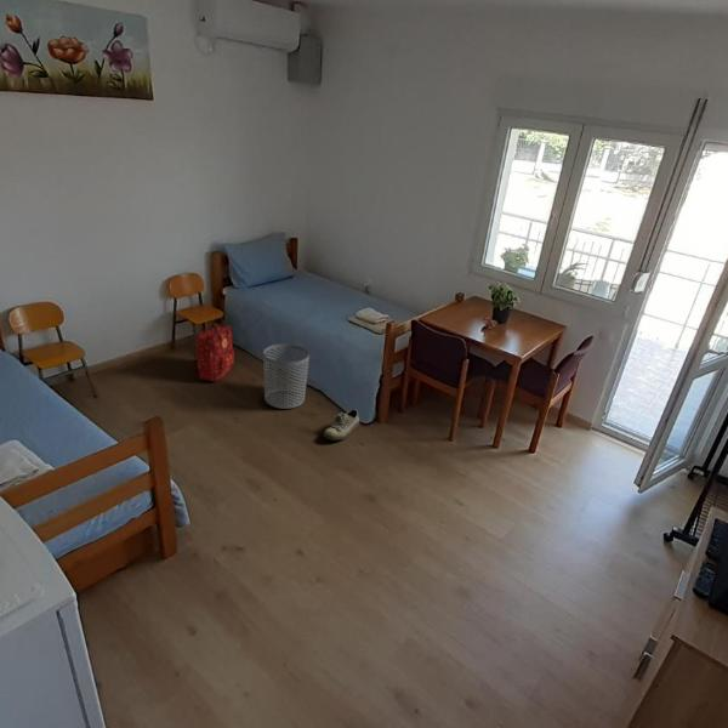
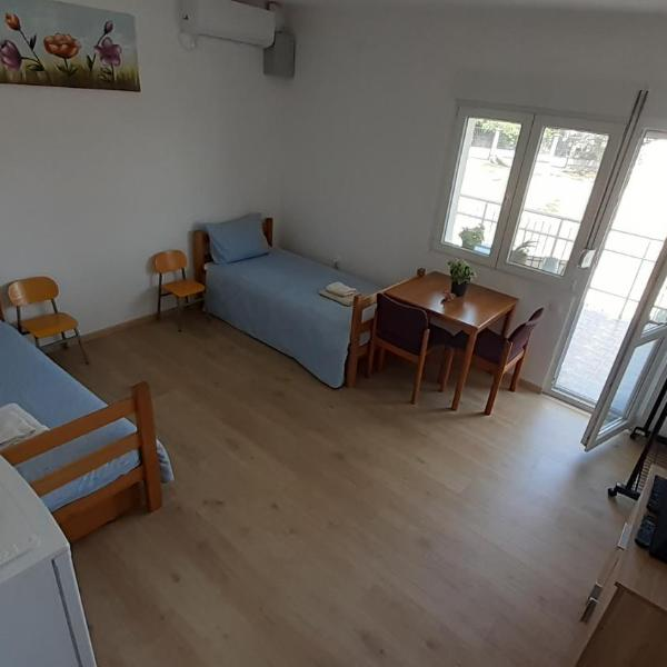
- shoe (343, 422)
- waste bin (285, 376)
- backpack (211, 348)
